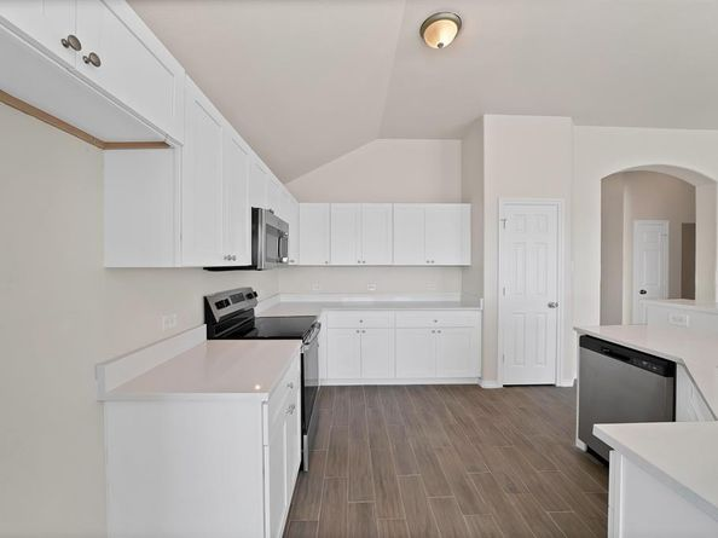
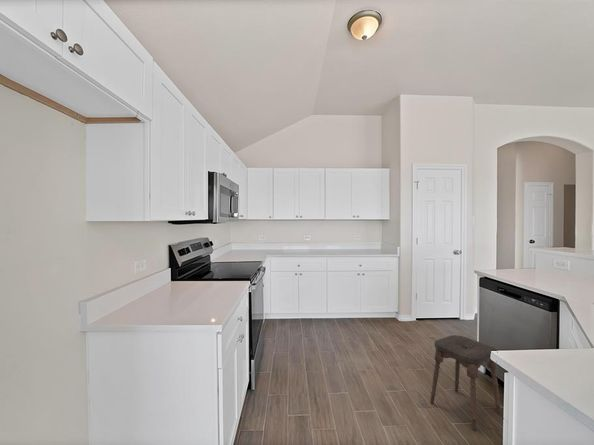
+ stool (467, 375)
